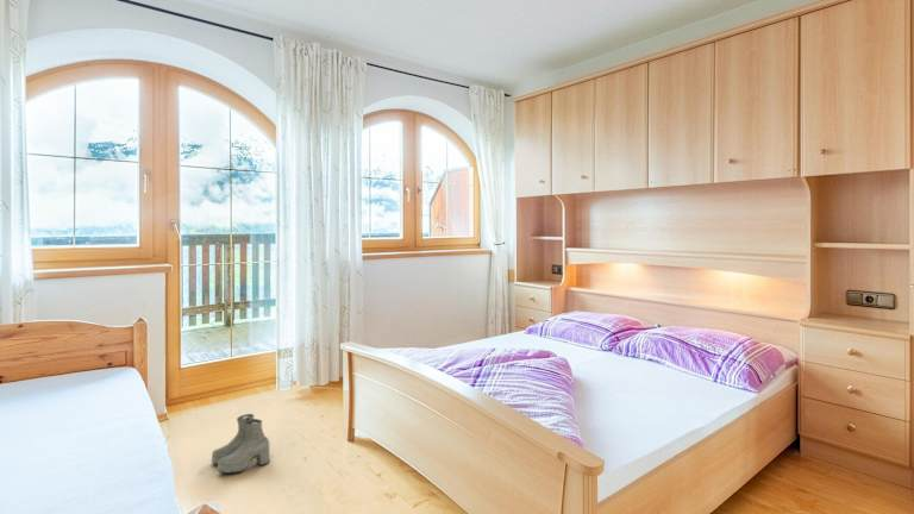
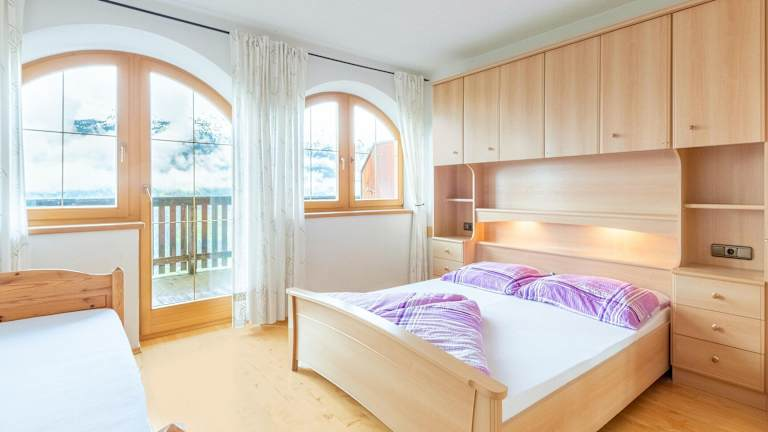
- boots (240, 441)
